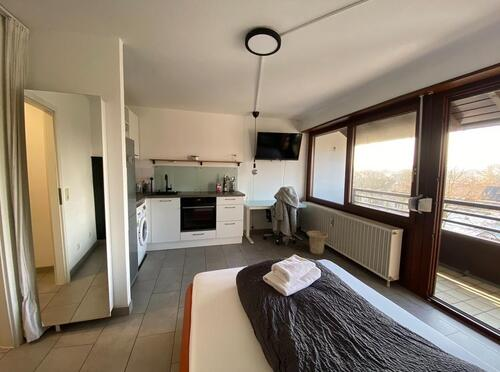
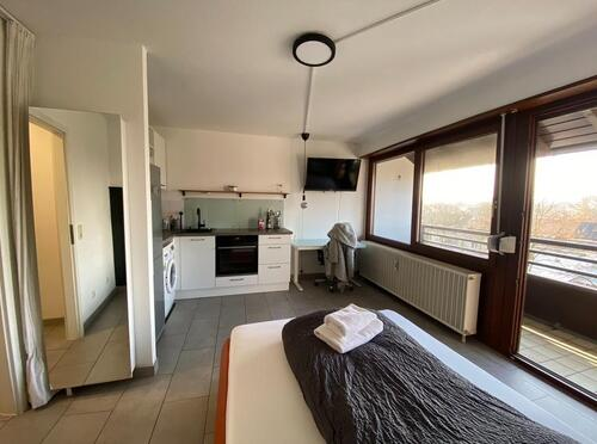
- basket (316, 242)
